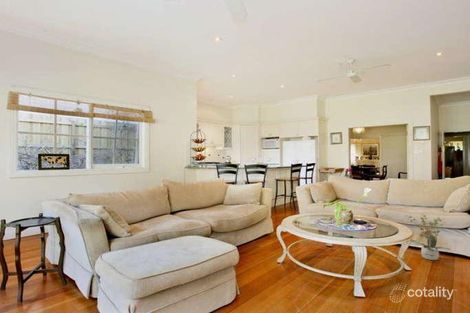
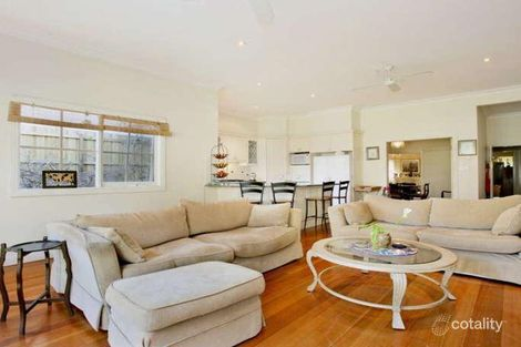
- potted plant (427, 236)
